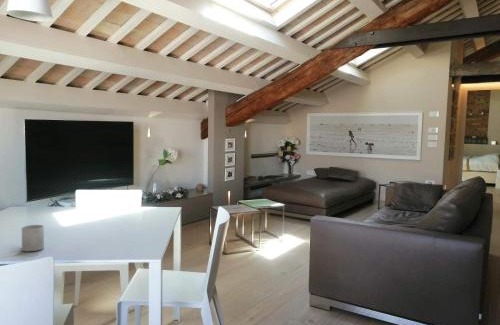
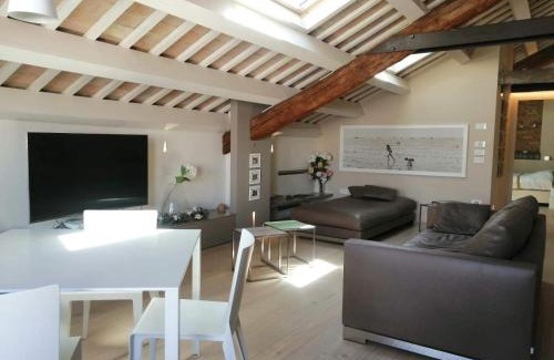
- mug (31, 237)
